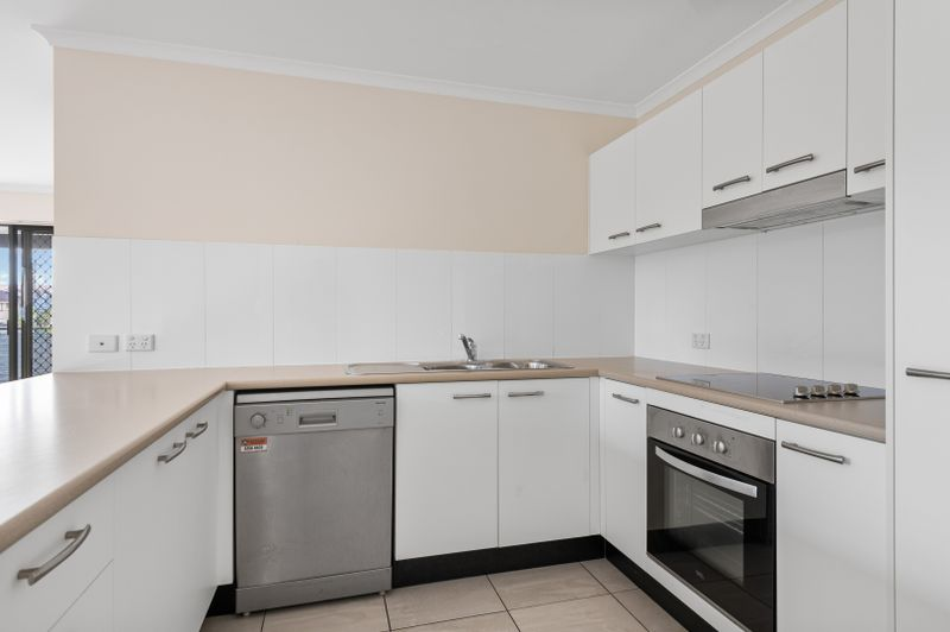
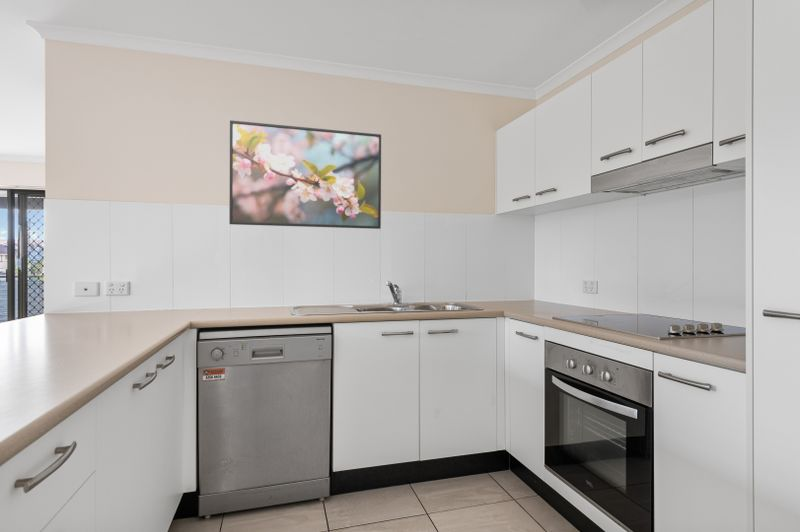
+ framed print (308, 177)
